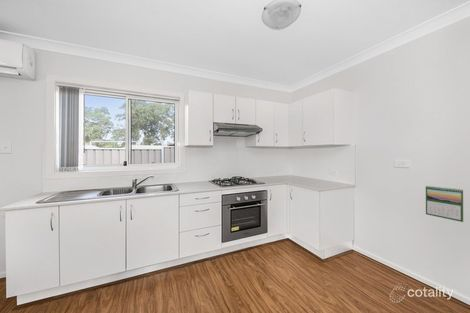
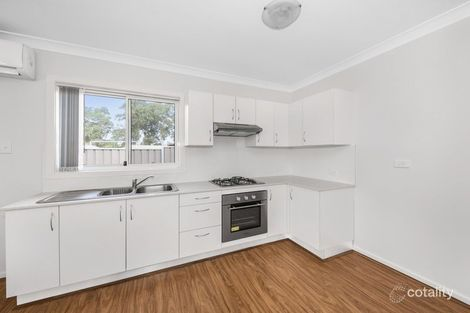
- calendar (443, 202)
